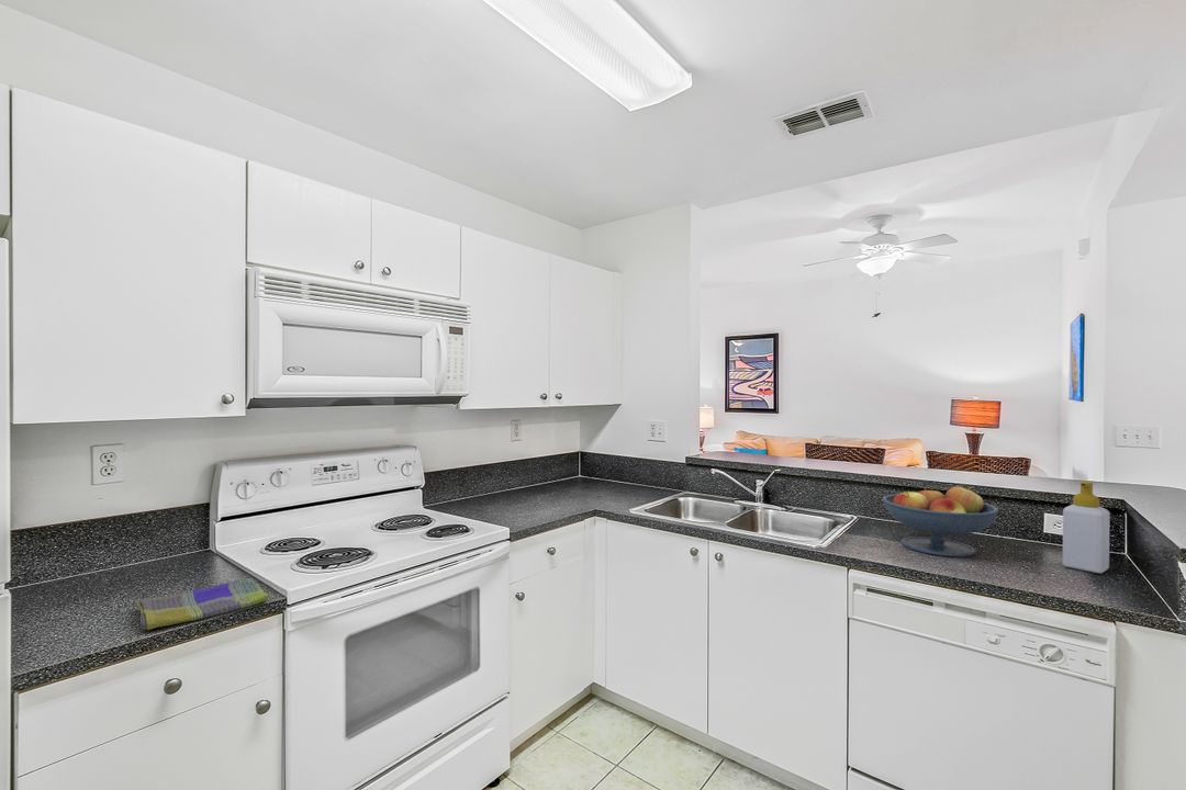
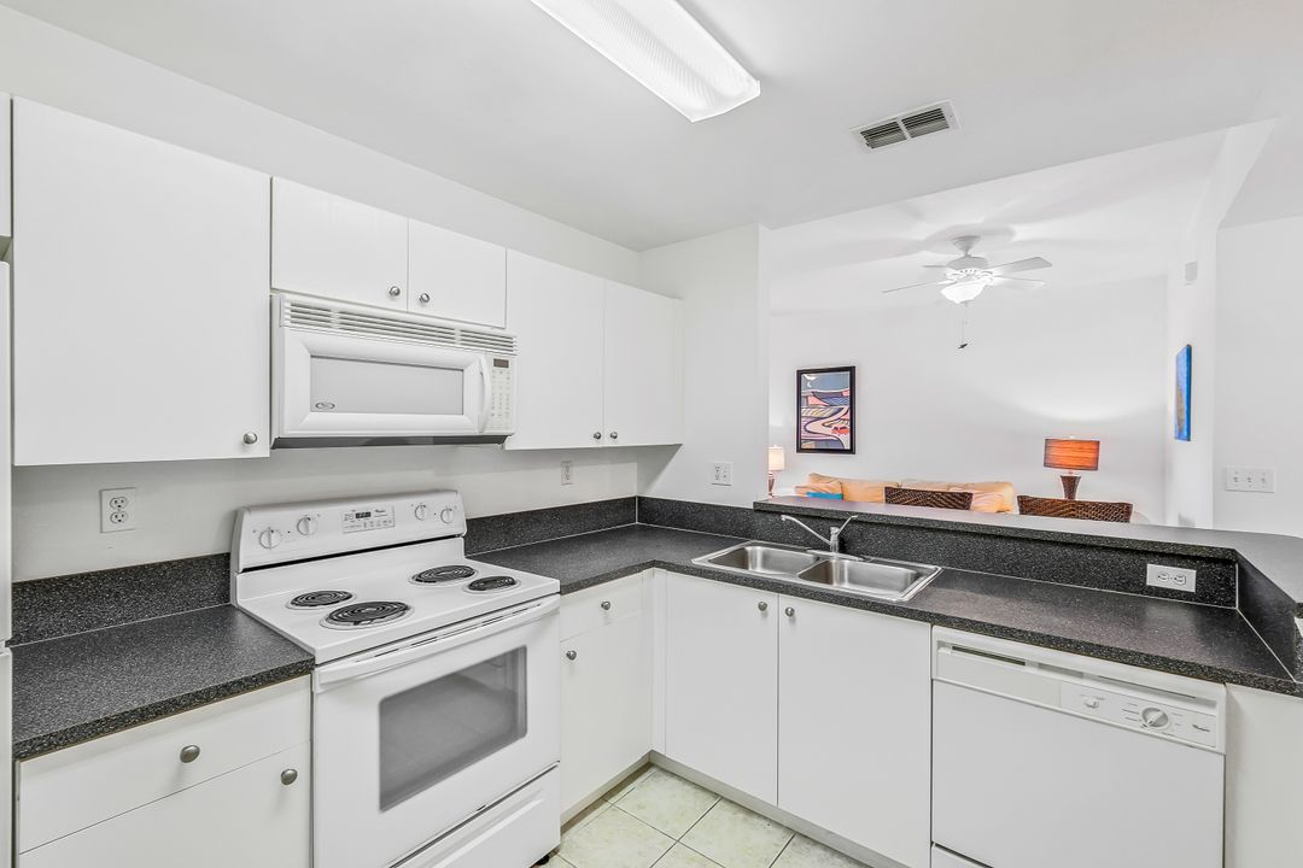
- soap bottle (1085, 524)
- fruit bowl (937, 517)
- dish towel (203, 600)
